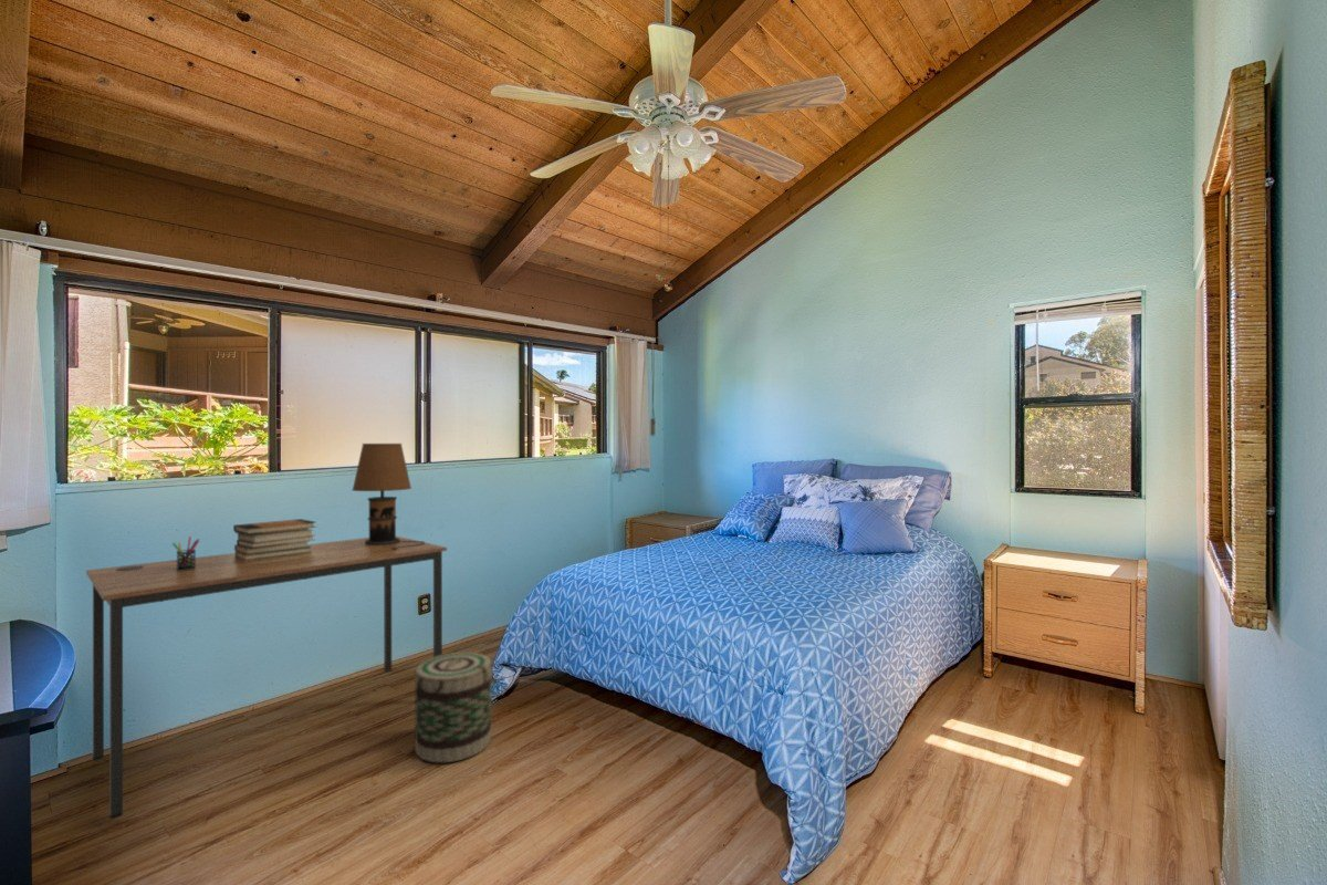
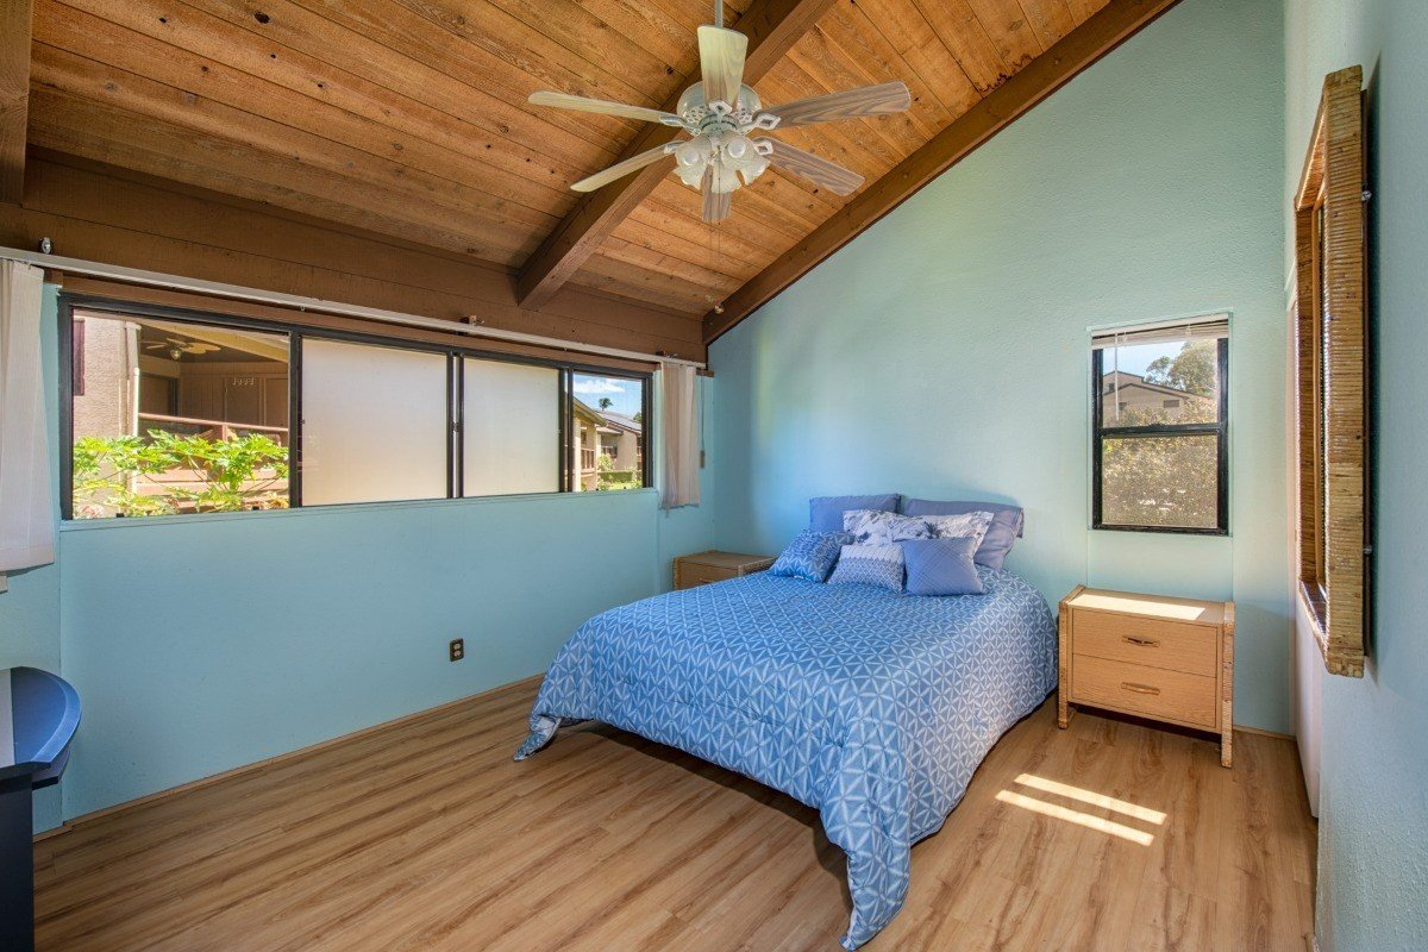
- table lamp (387, 490)
- book stack (275, 538)
- pen holder (184, 552)
- desk (276, 583)
- basket (456, 701)
